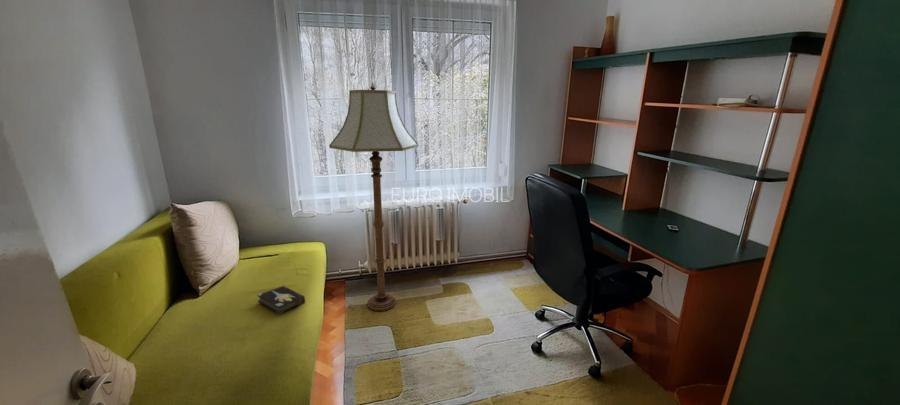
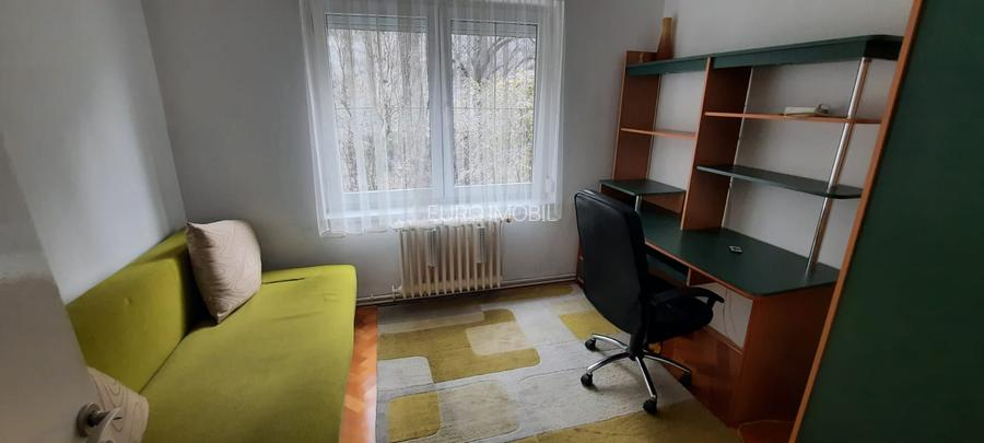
- floor lamp (377, 201)
- hardback book (281, 298)
